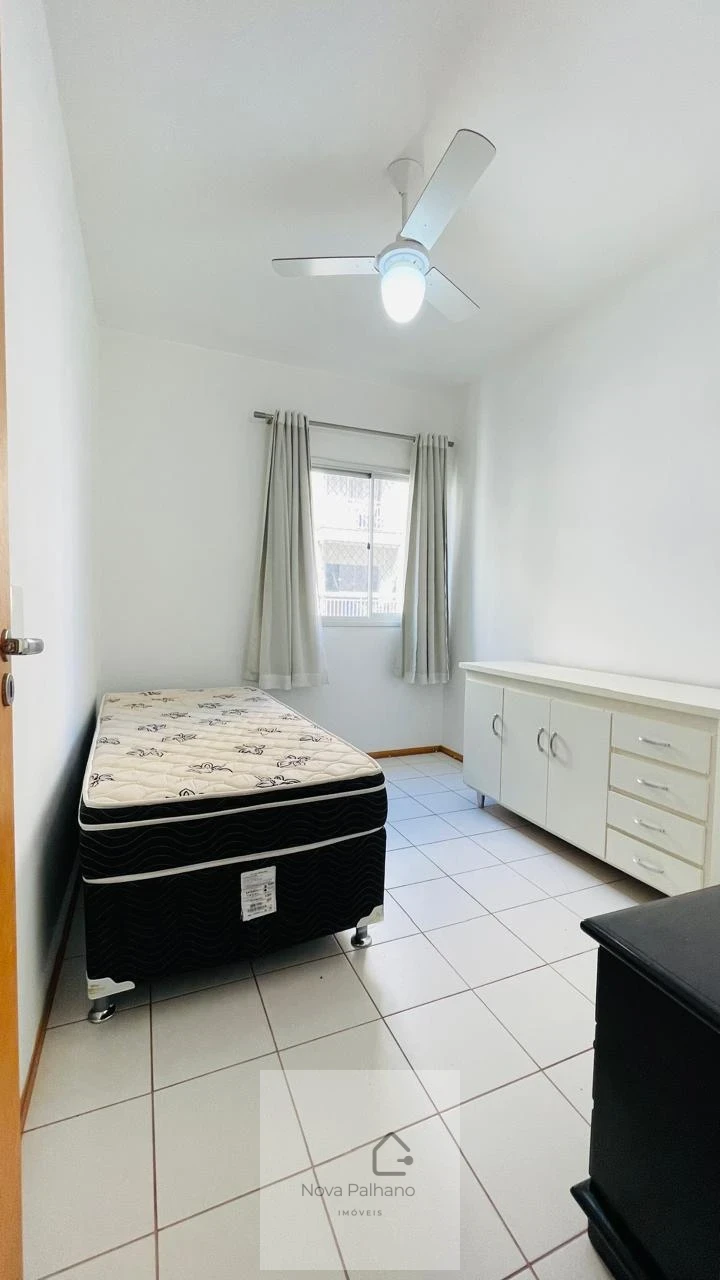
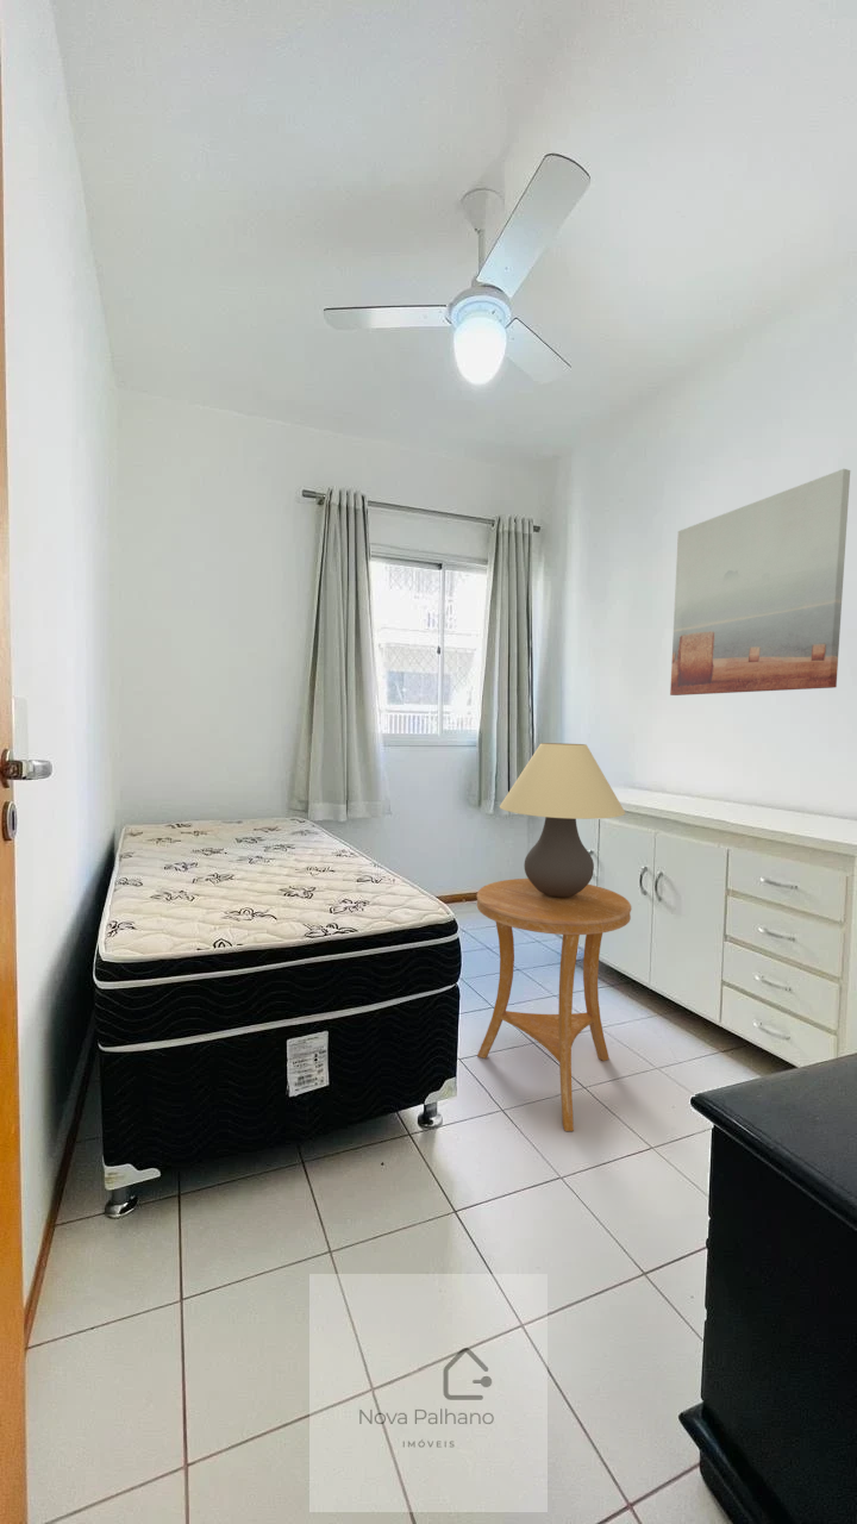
+ side table (559, 987)
+ wall art (746, 599)
+ table lamp (561, 819)
